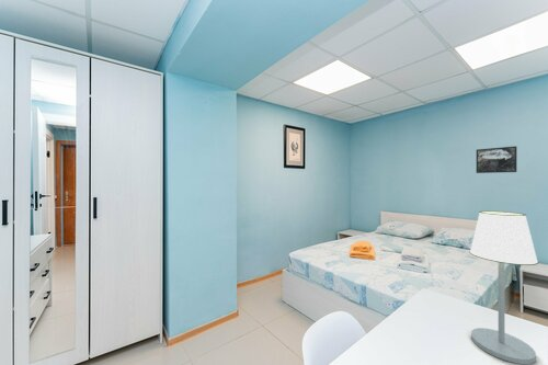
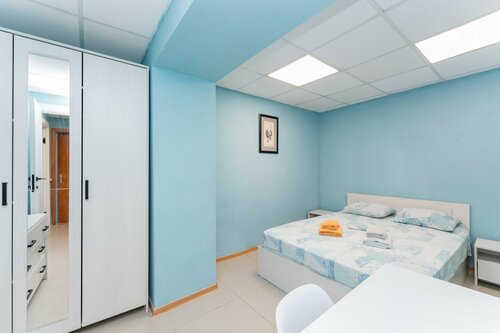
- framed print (495, 160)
- table lamp (501, 280)
